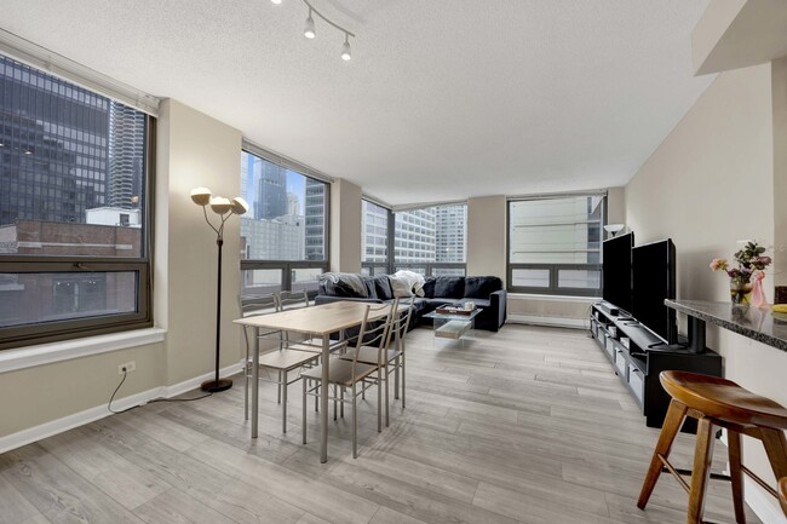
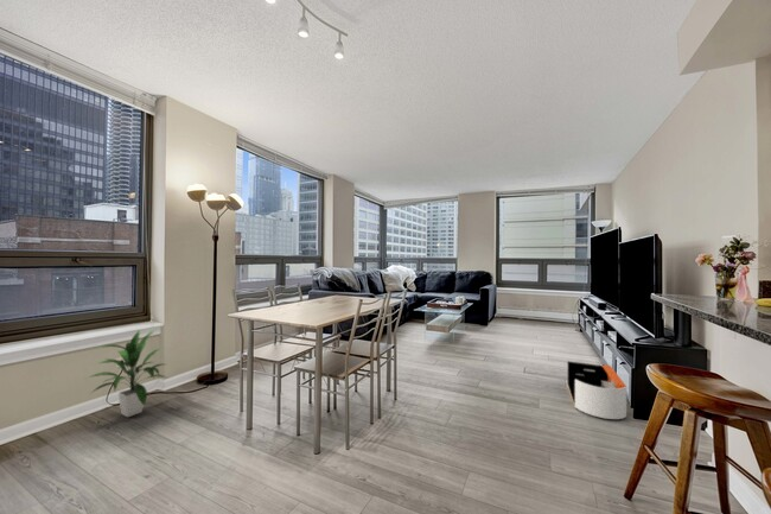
+ indoor plant (132, 373)
+ storage bin (594, 388)
